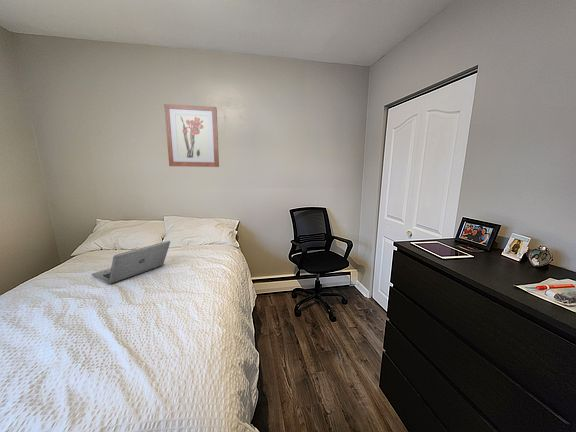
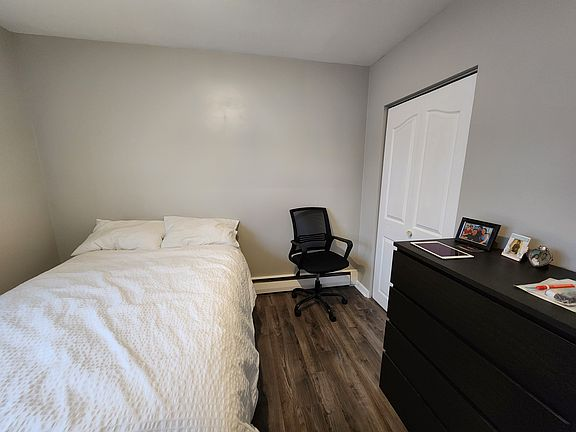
- wall art (192, 136)
- laptop (131, 258)
